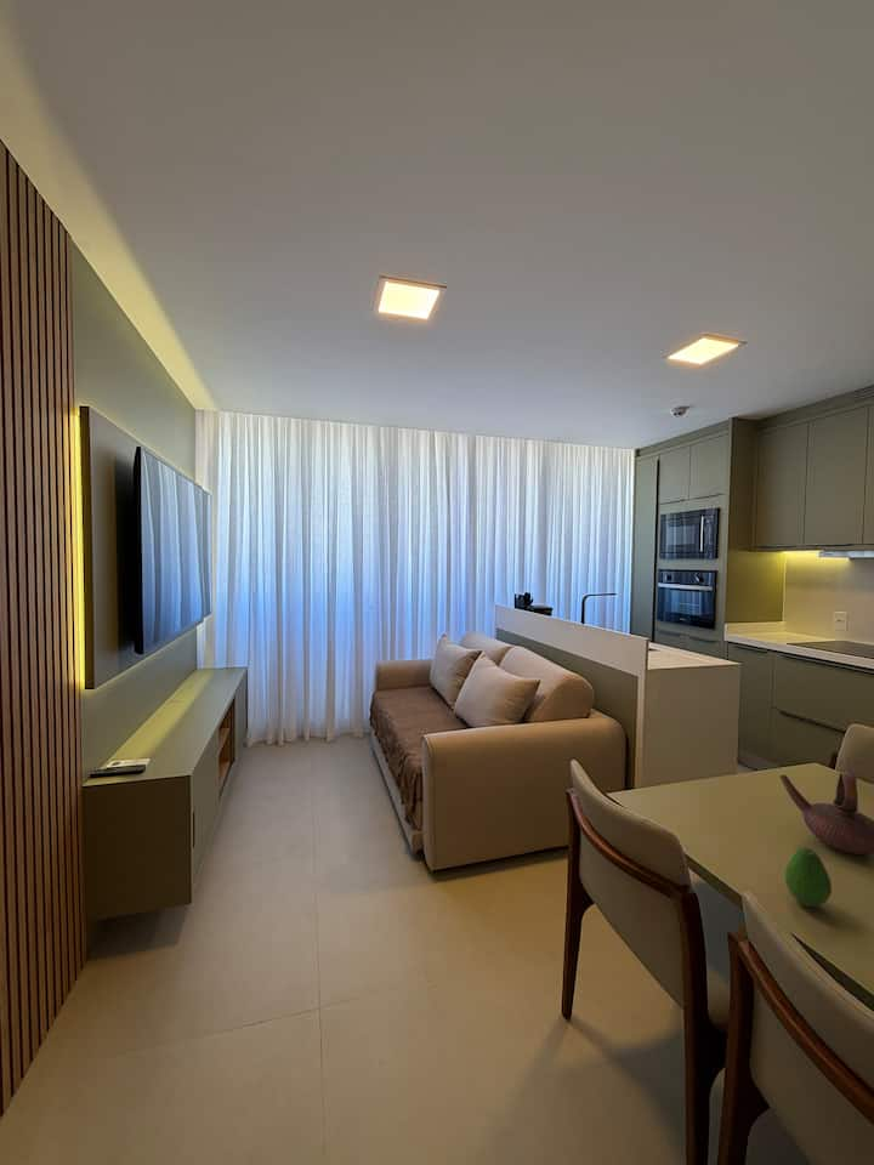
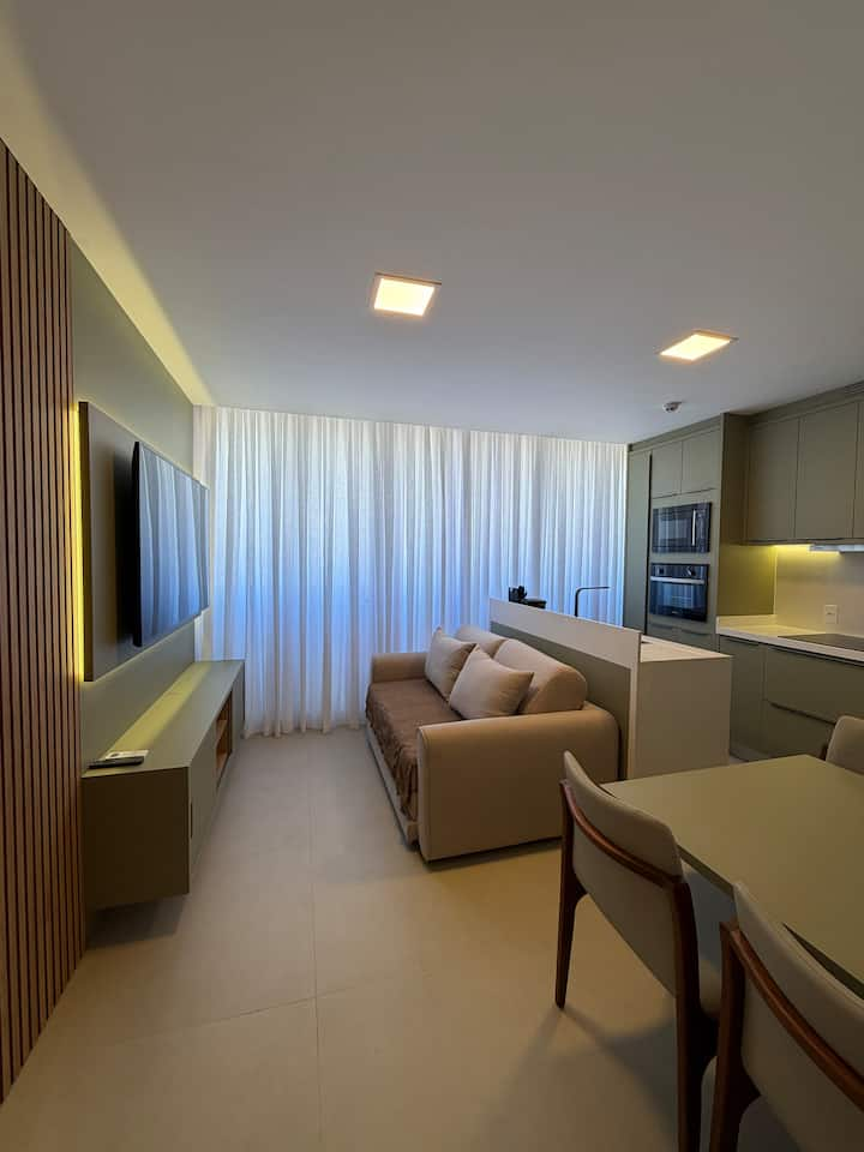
- fruit (807, 876)
- teapot (830, 805)
